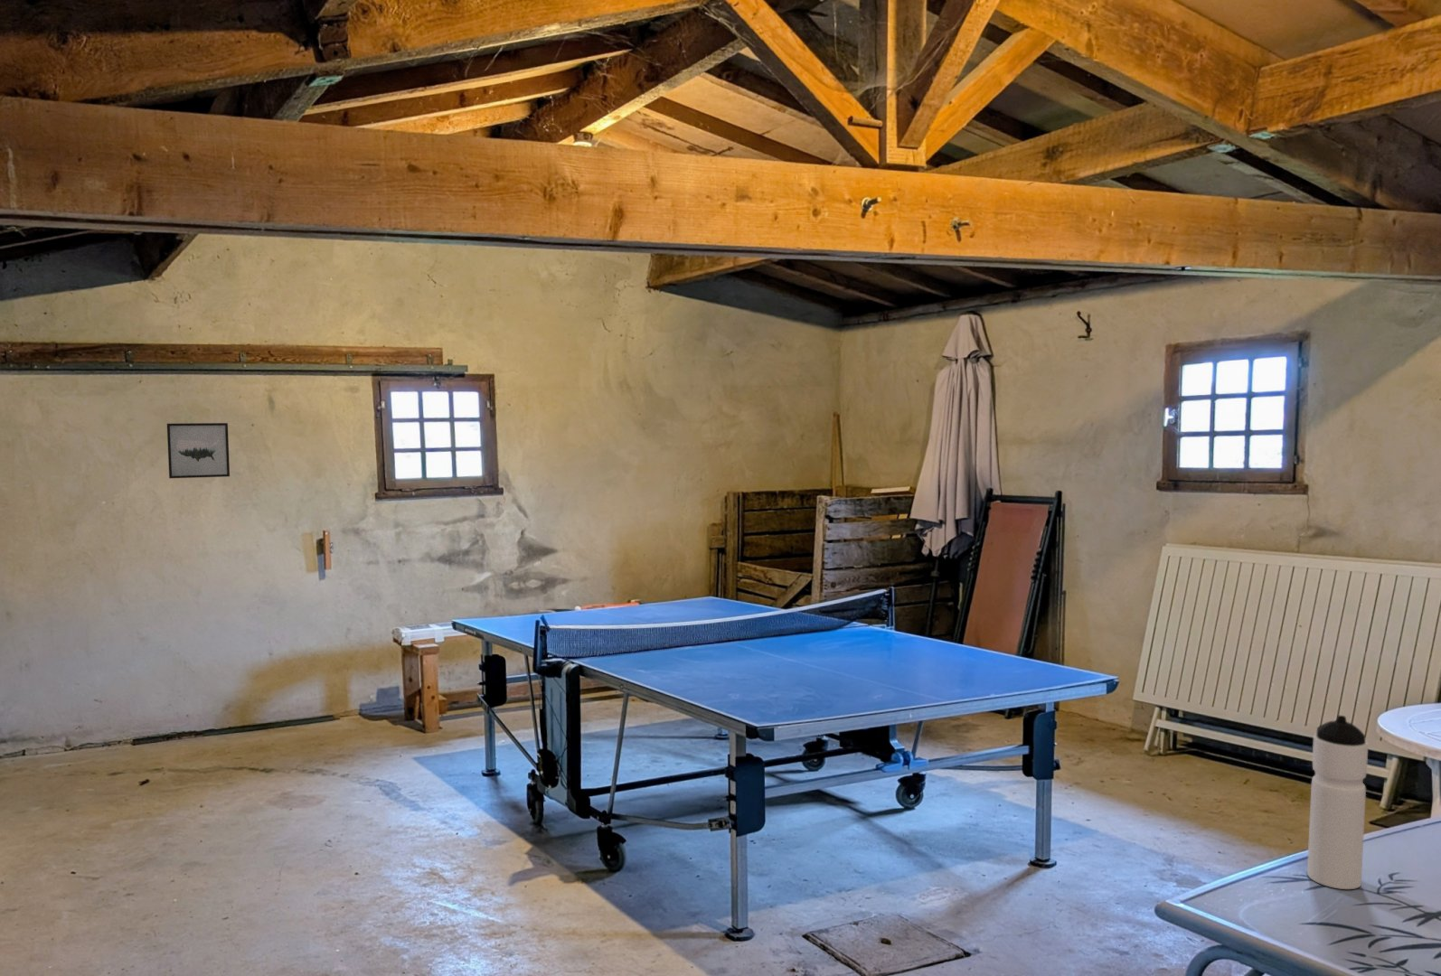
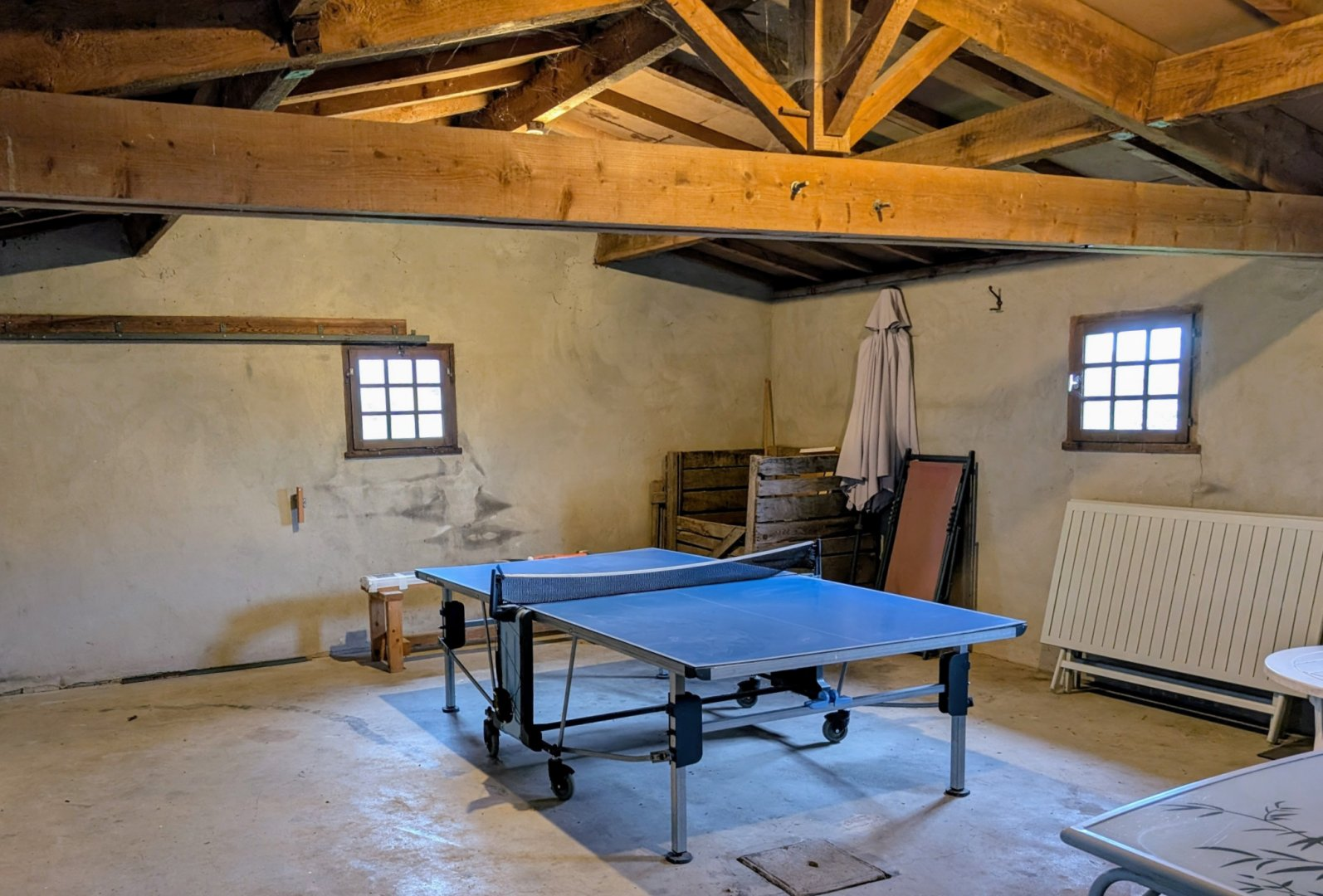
- water bottle (1338, 798)
- wall art (198, 450)
